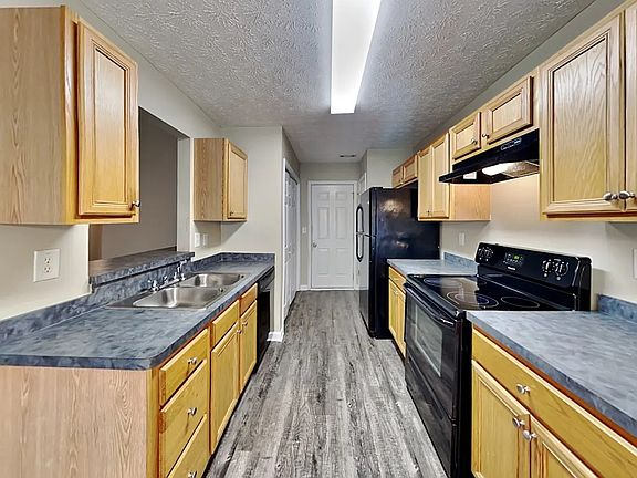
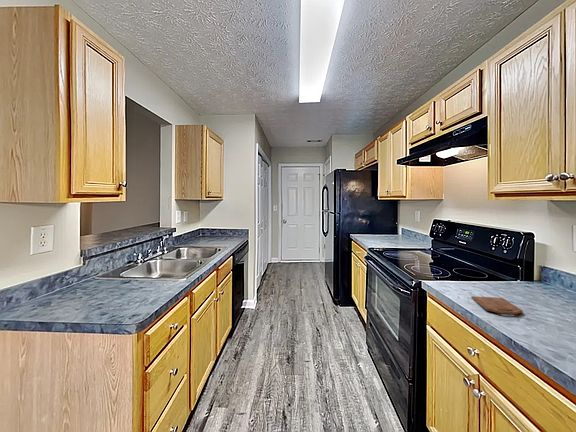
+ cutting board (496, 304)
